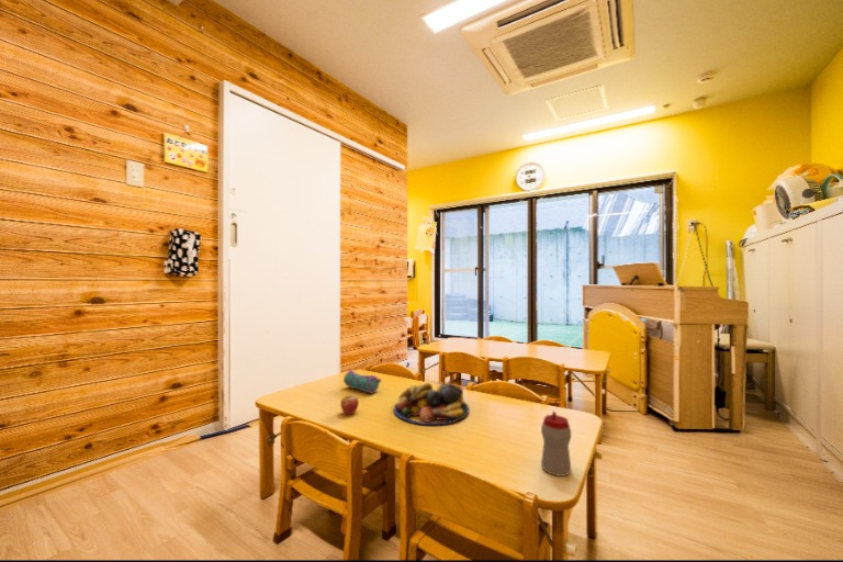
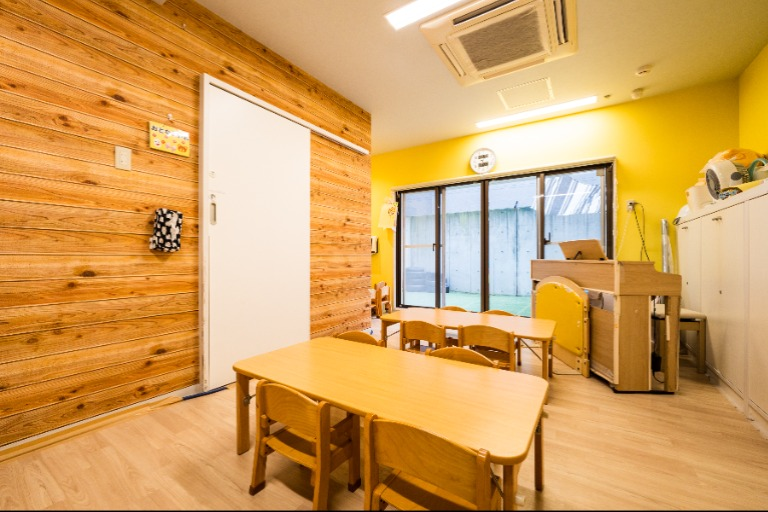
- fruit (349, 404)
- pencil case (361, 381)
- sippy cup (555, 440)
- fruit bowl (430, 395)
